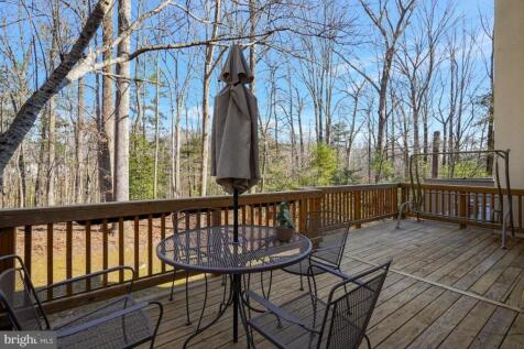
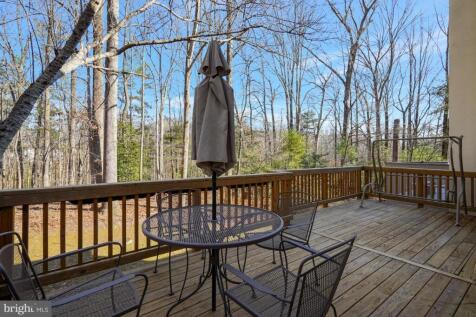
- potted plant (284, 218)
